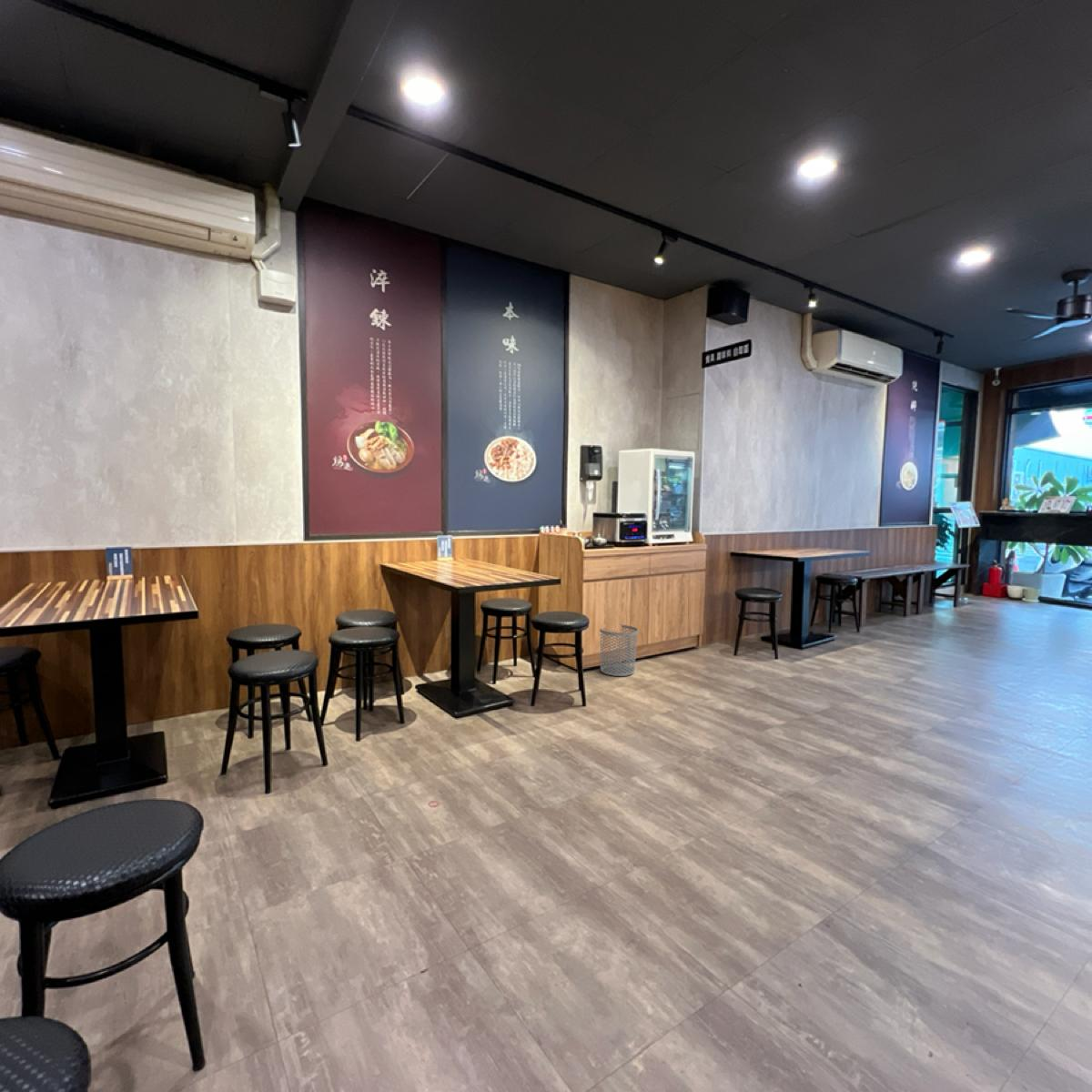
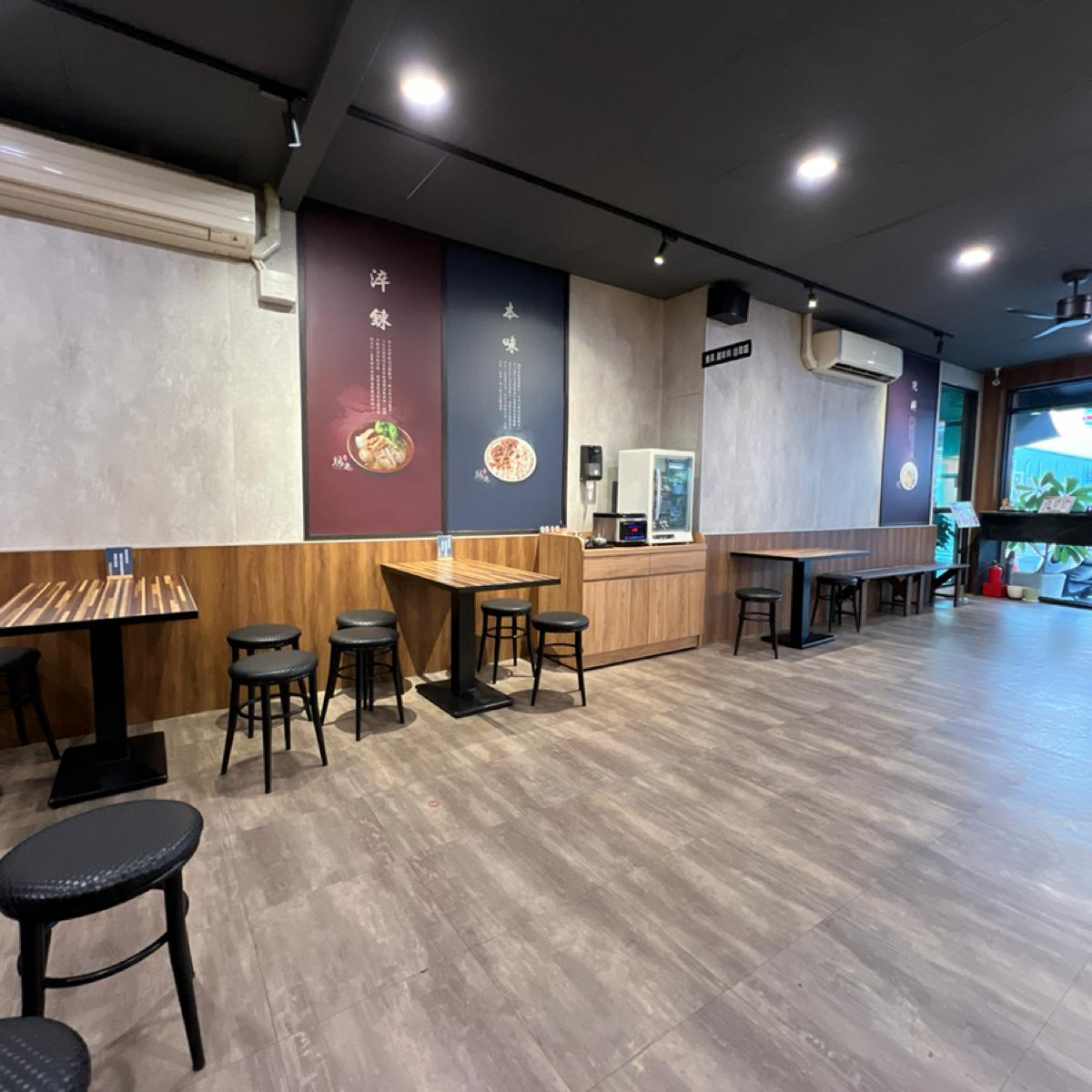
- waste bin (618, 649)
